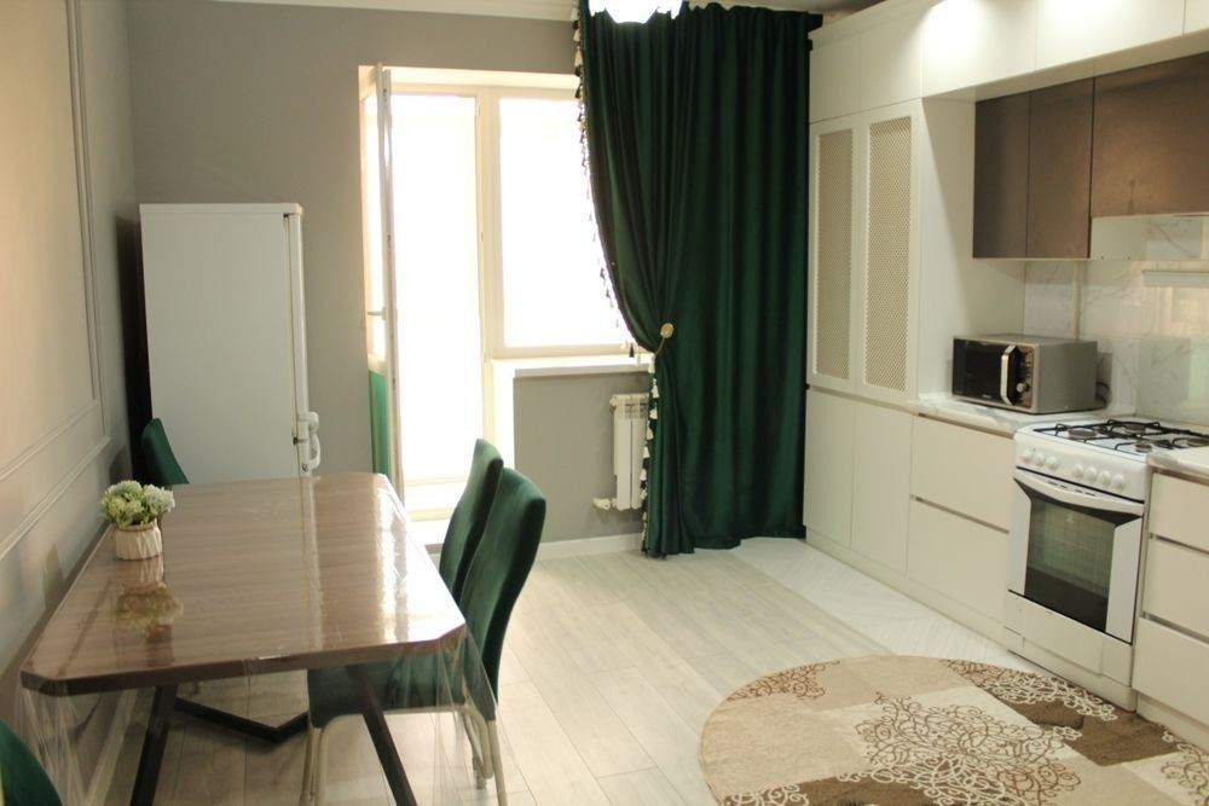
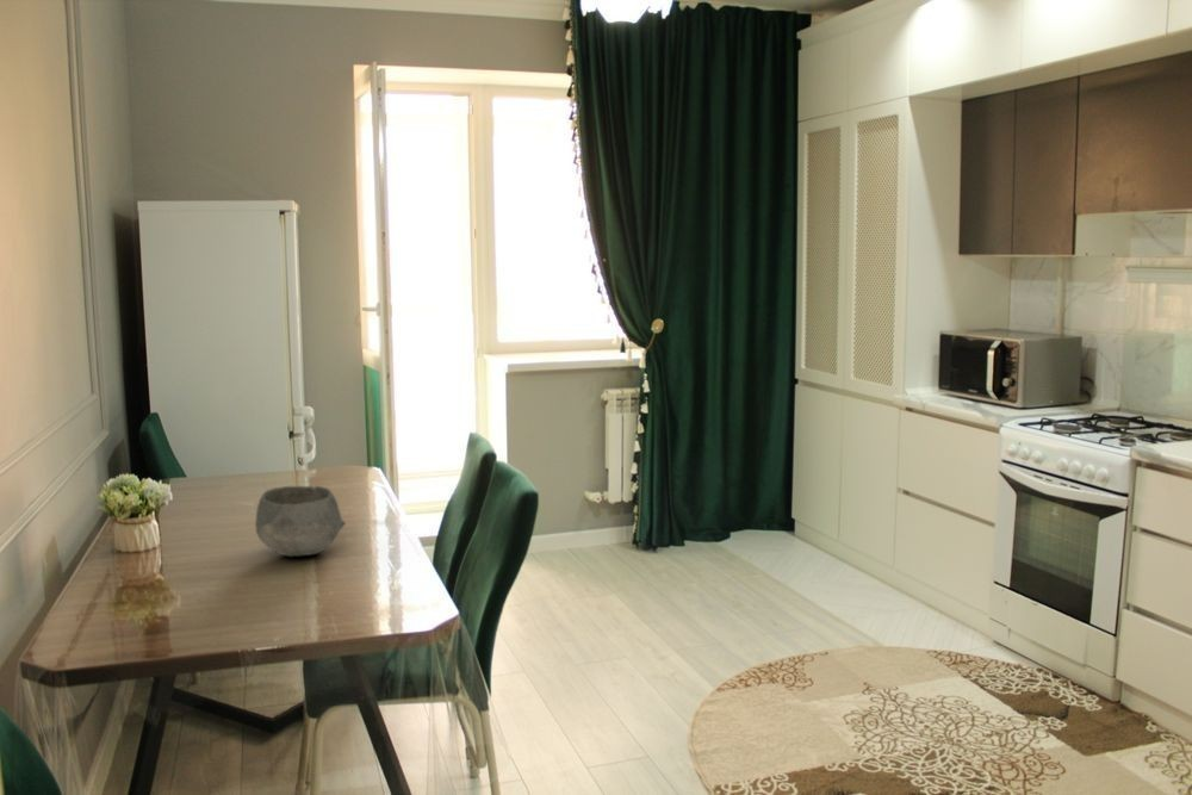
+ bowl (297, 522)
